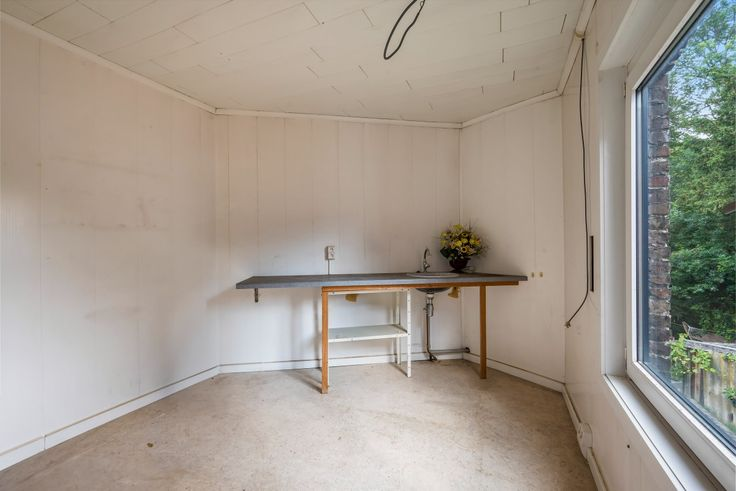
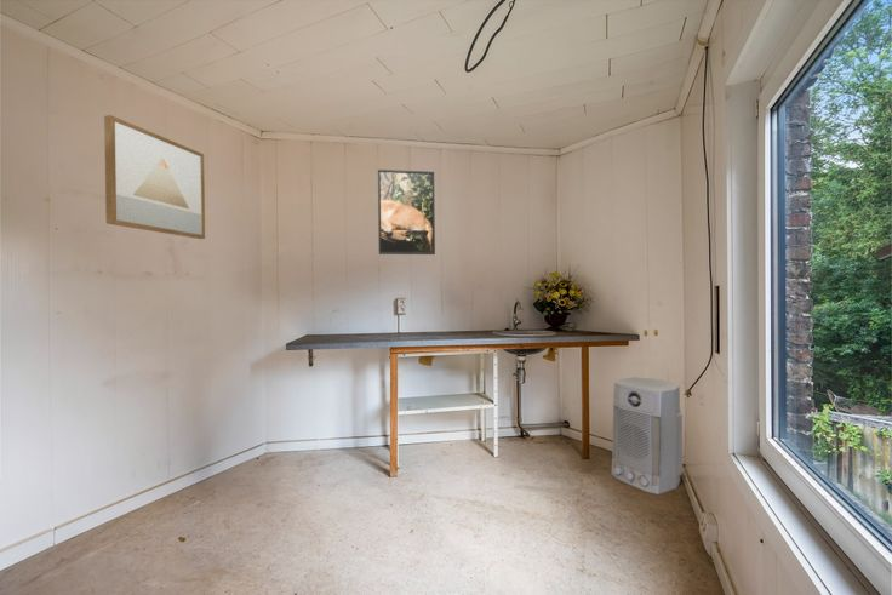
+ wall art (160, 184)
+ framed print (406, 212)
+ air purifier (647, 429)
